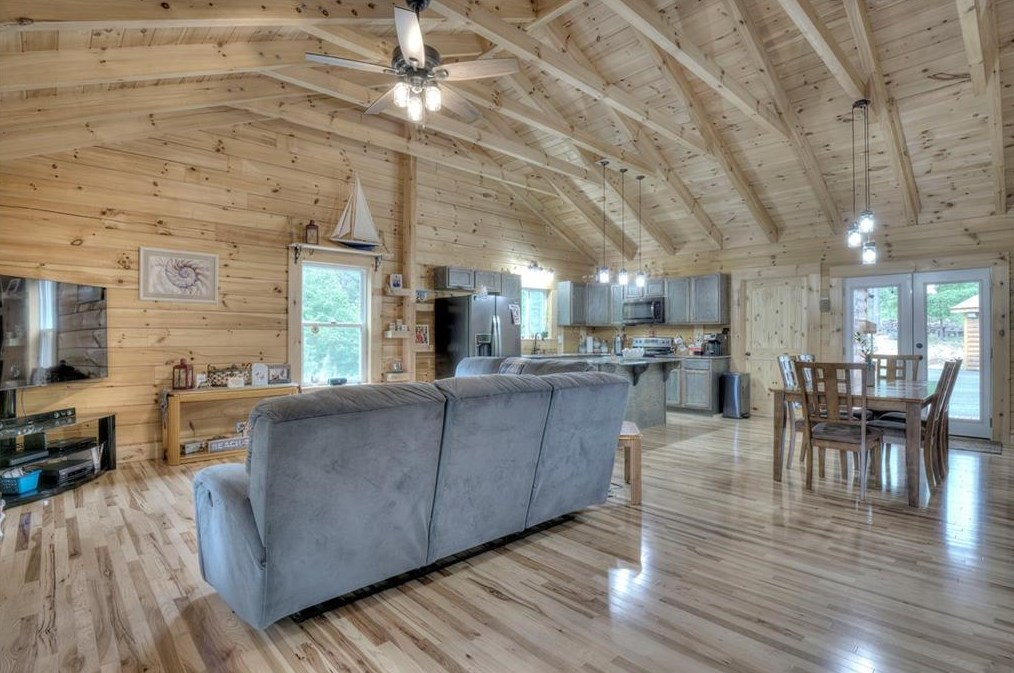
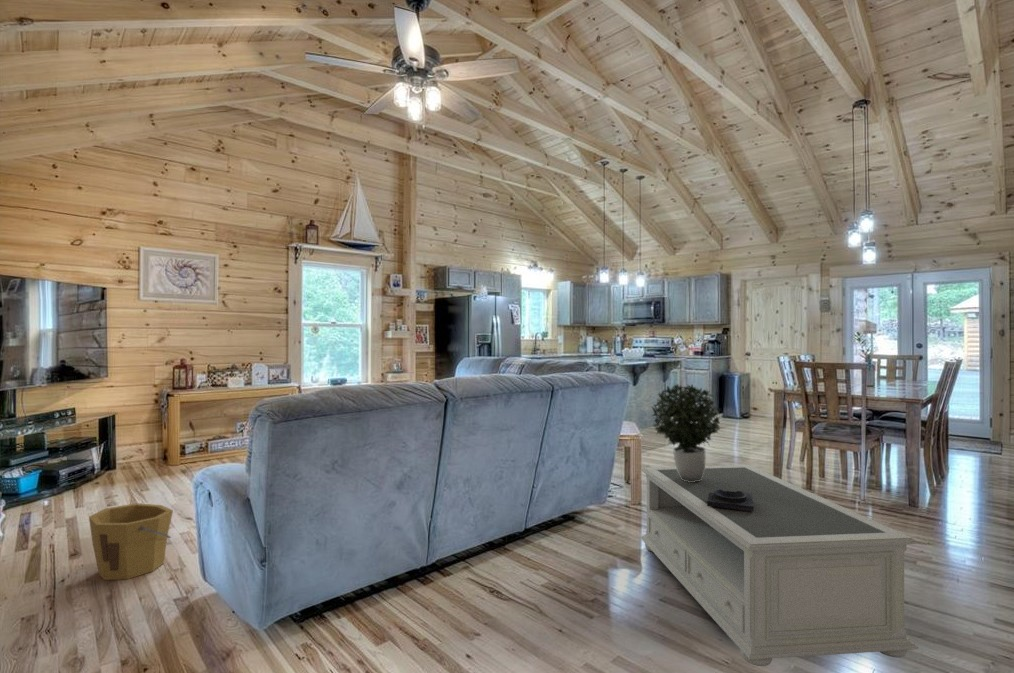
+ bucket (133, 539)
+ decorative bowl (732, 499)
+ coffee table (749, 542)
+ potted plant (690, 431)
